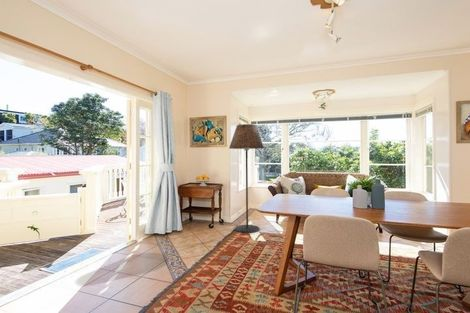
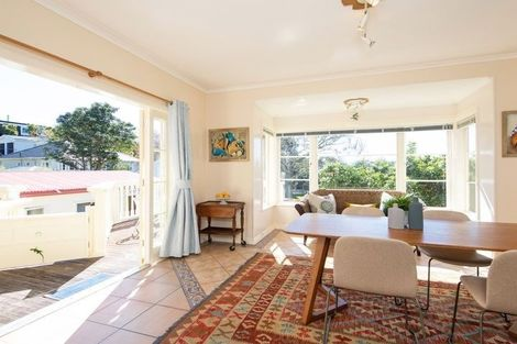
- floor lamp (246, 177)
